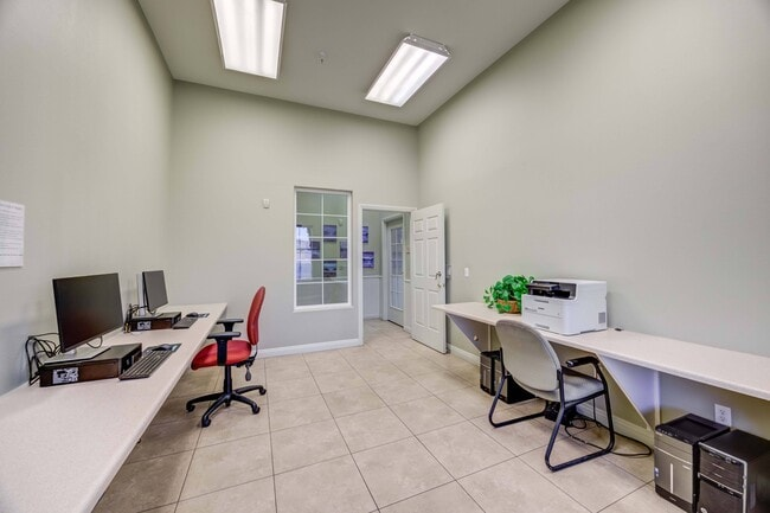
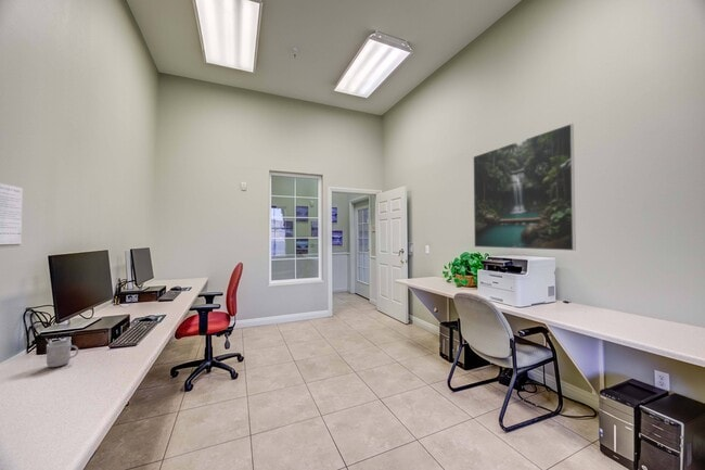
+ mug (62, 350)
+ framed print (515, 195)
